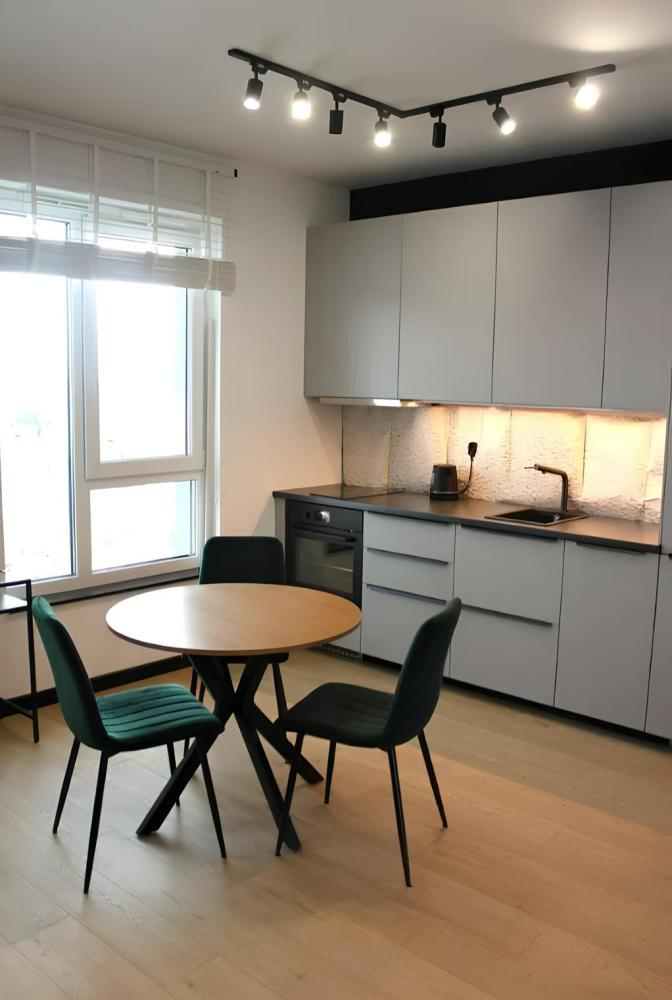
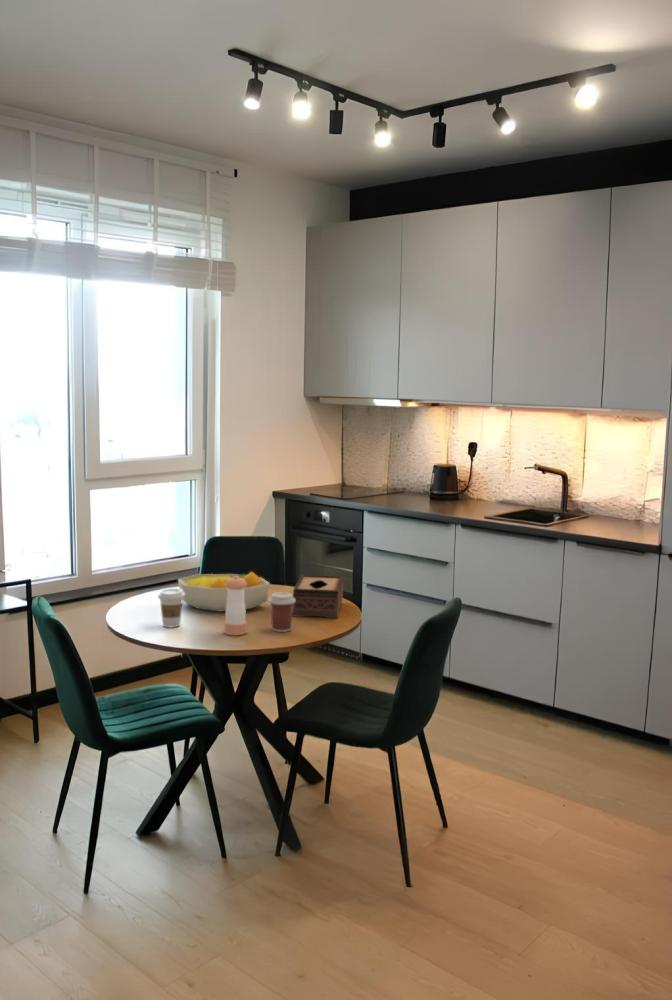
+ fruit bowl (223, 587)
+ coffee cup (171, 607)
+ coffee cup (281, 611)
+ tissue box (318, 595)
+ pepper shaker (235, 604)
